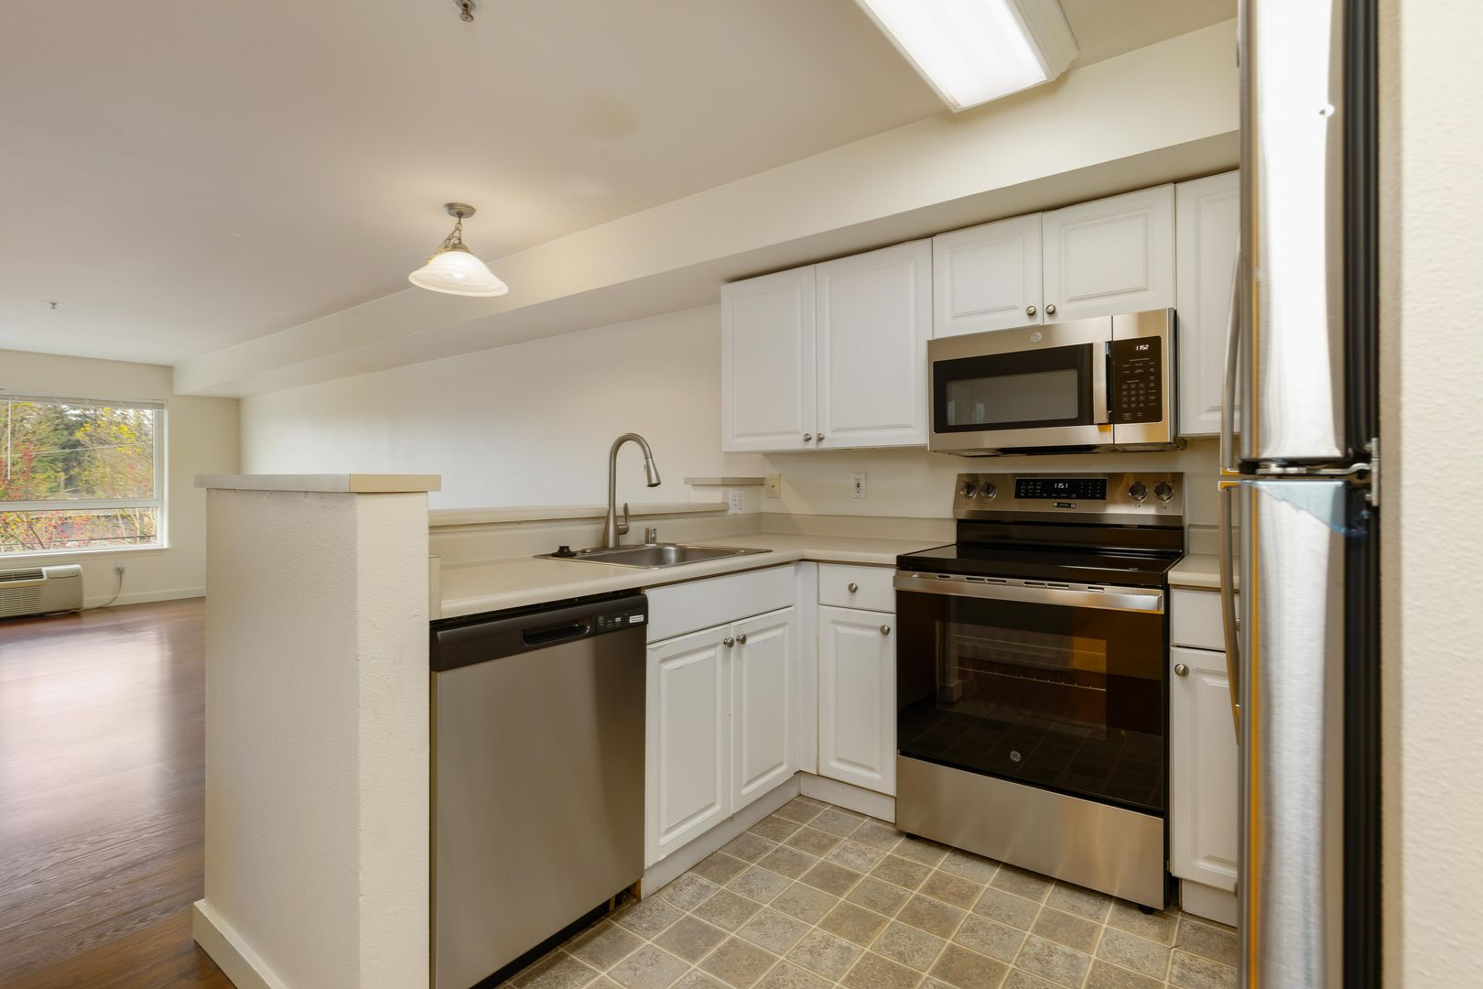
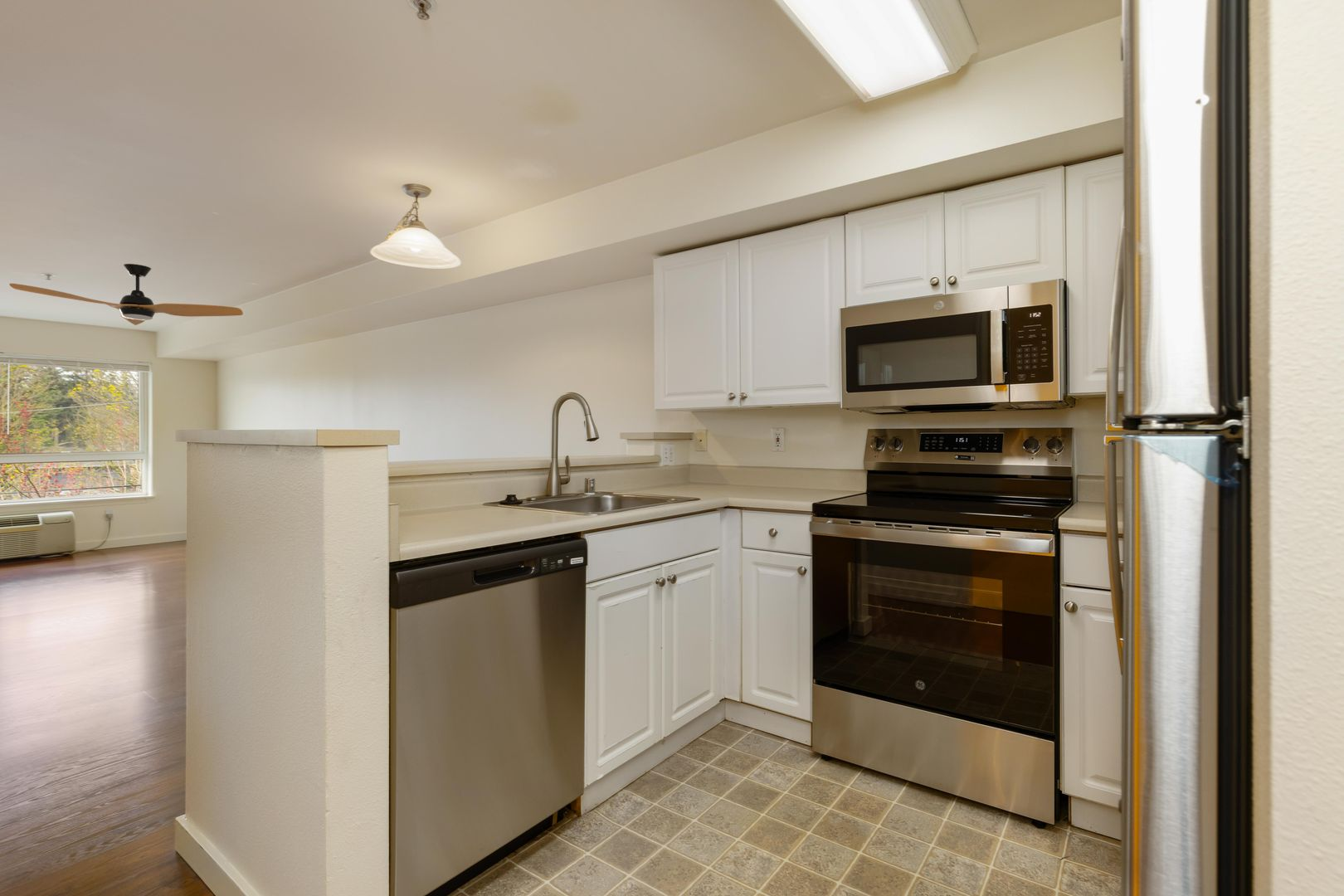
+ electric fan (136, 296)
